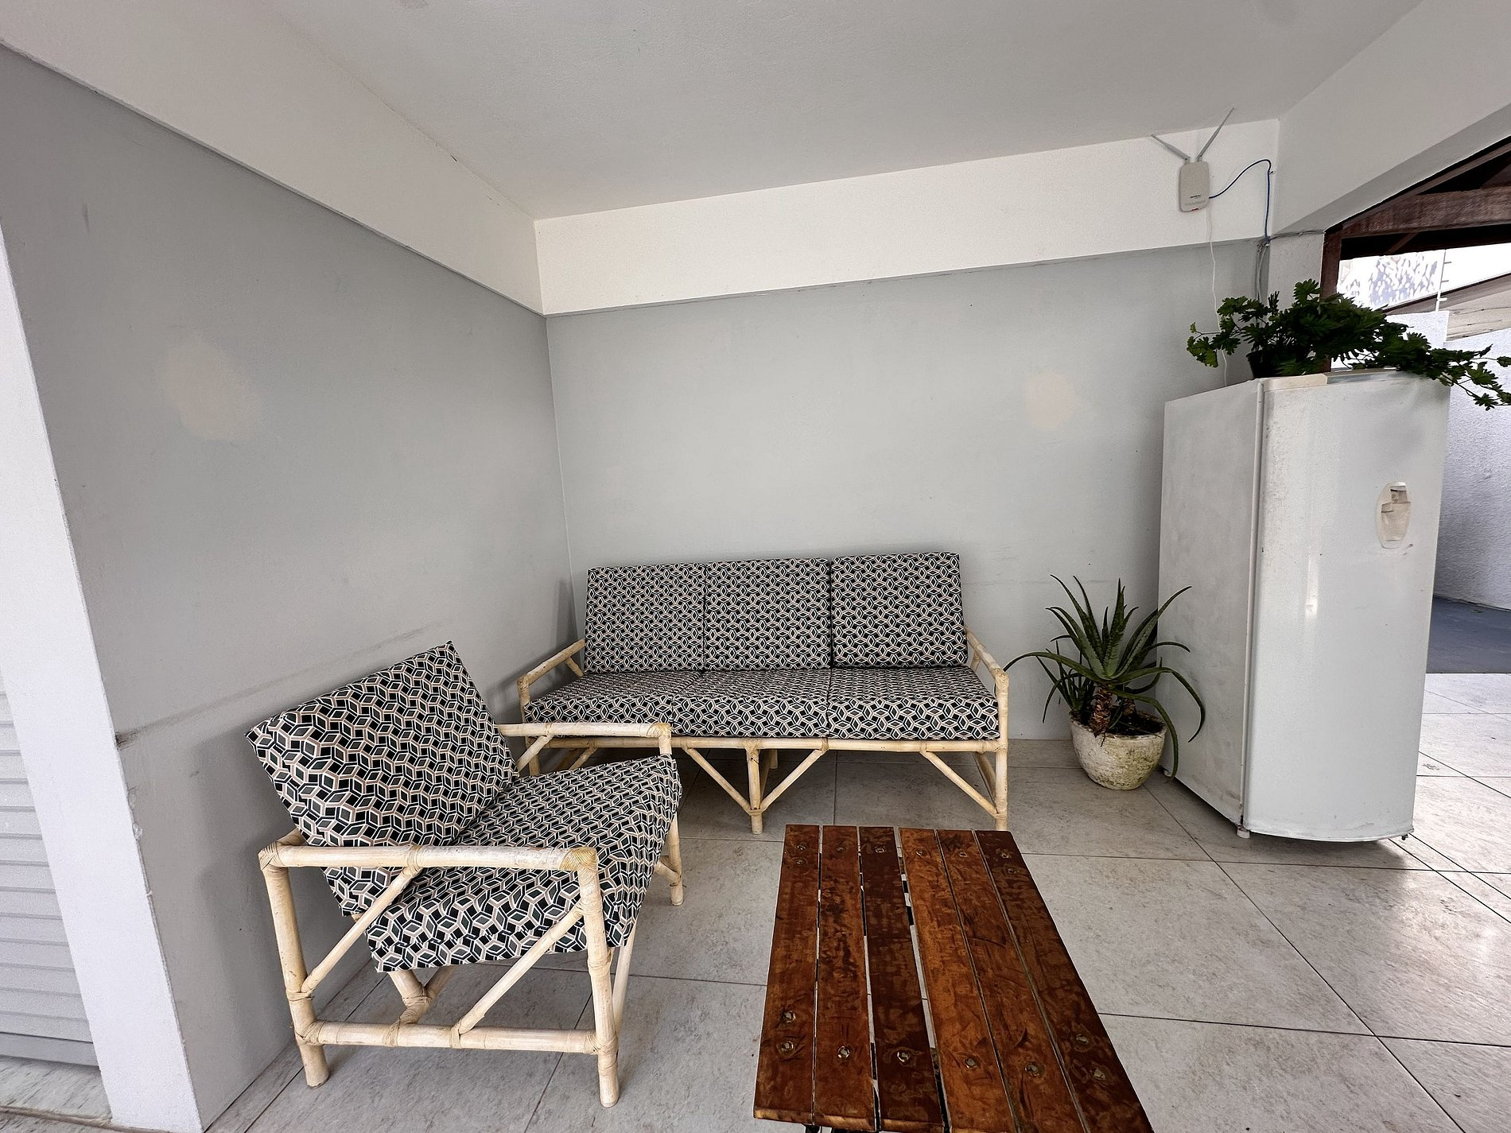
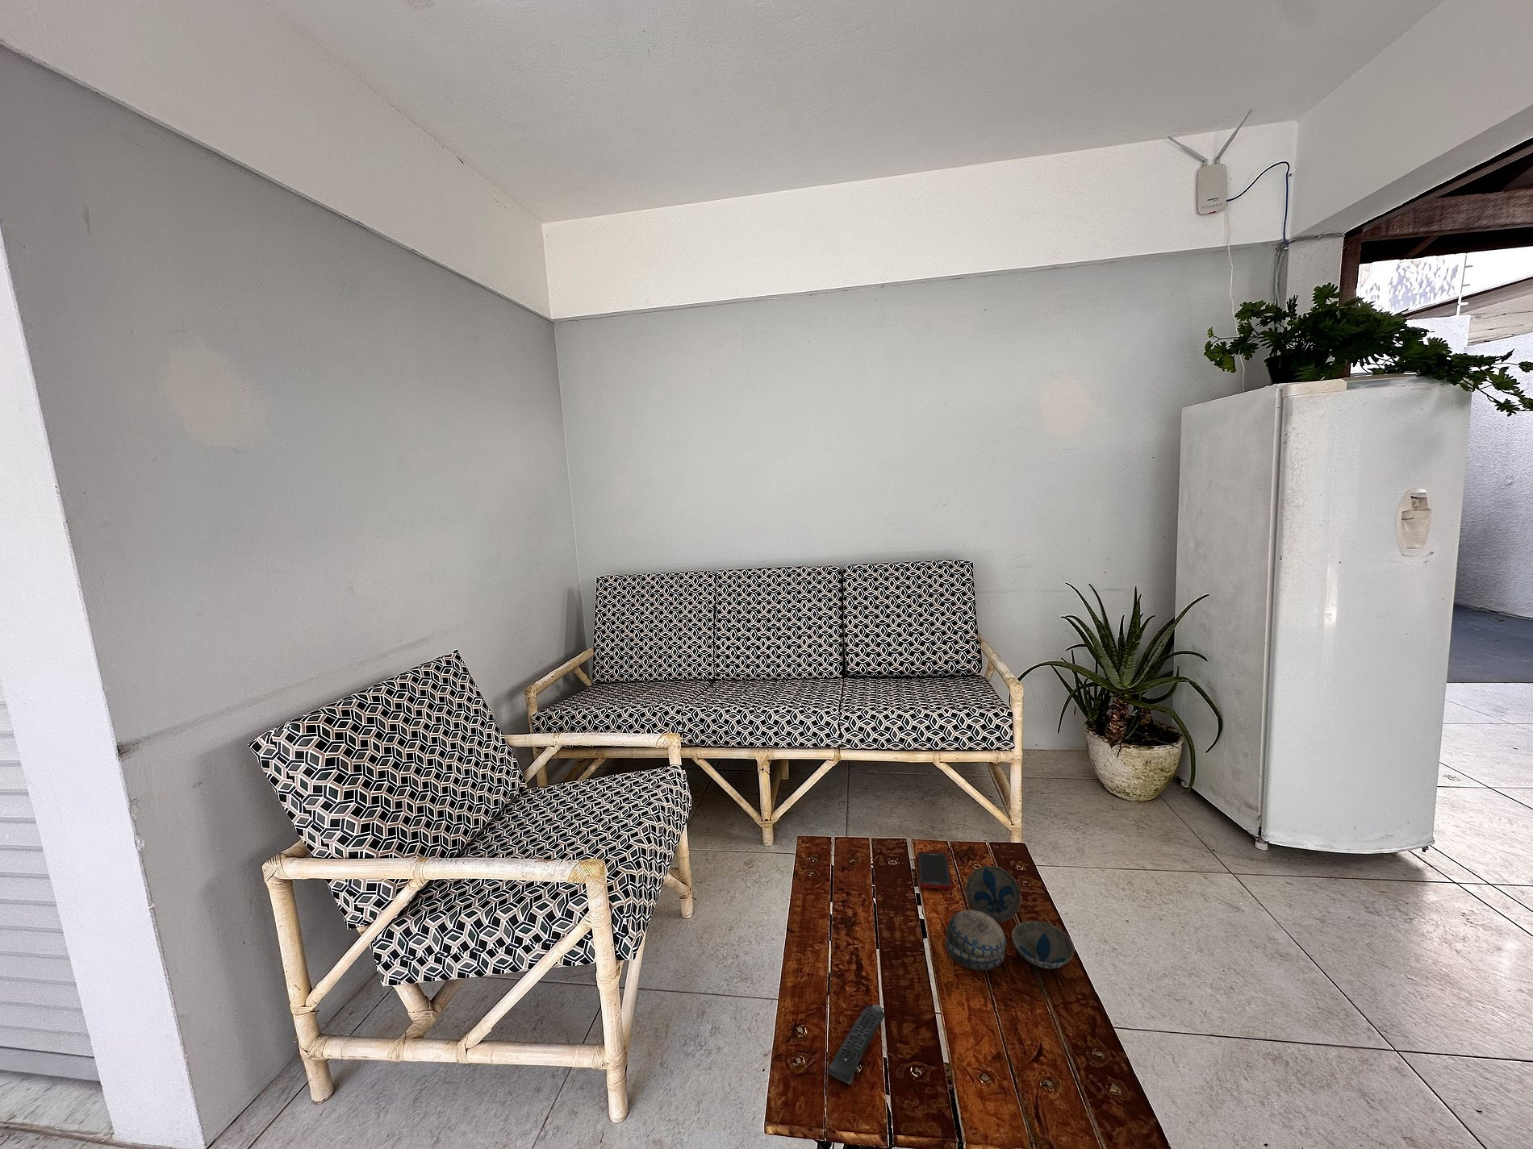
+ cell phone (933, 869)
+ remote control (859, 1038)
+ decorative bowl (999, 920)
